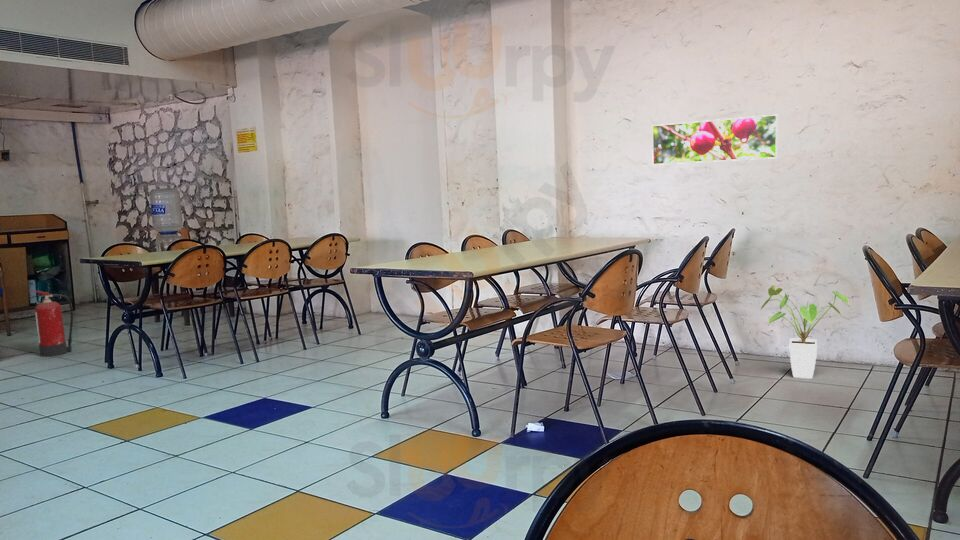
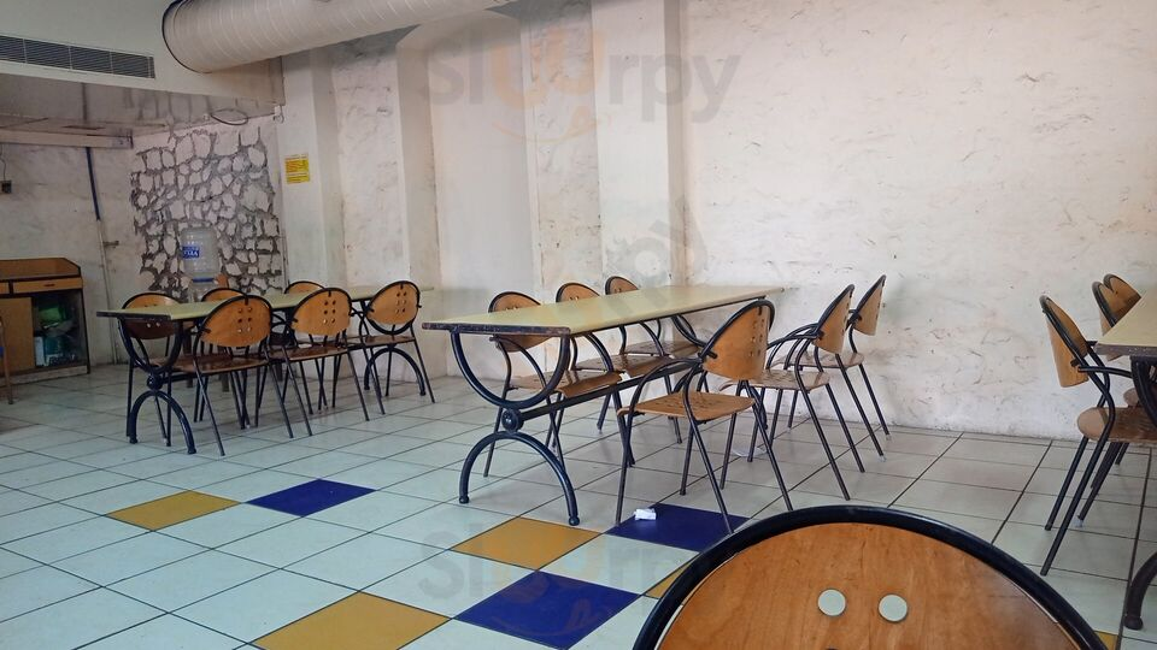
- house plant (802, 331)
- fire extinguisher (53, 320)
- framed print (712, 141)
